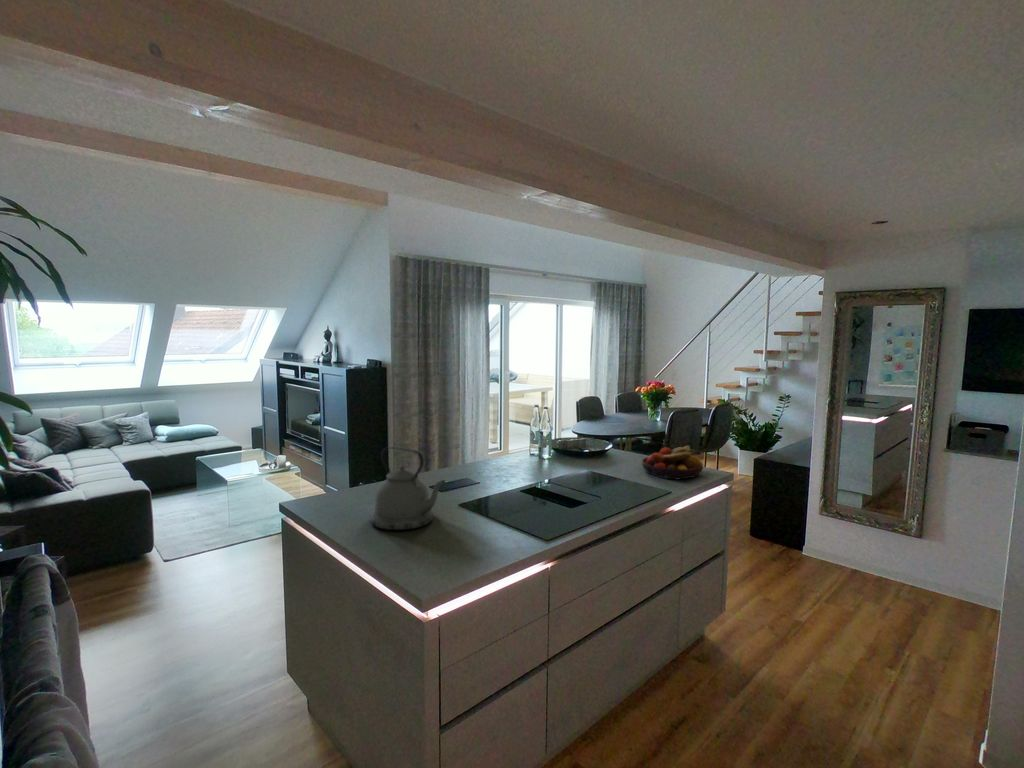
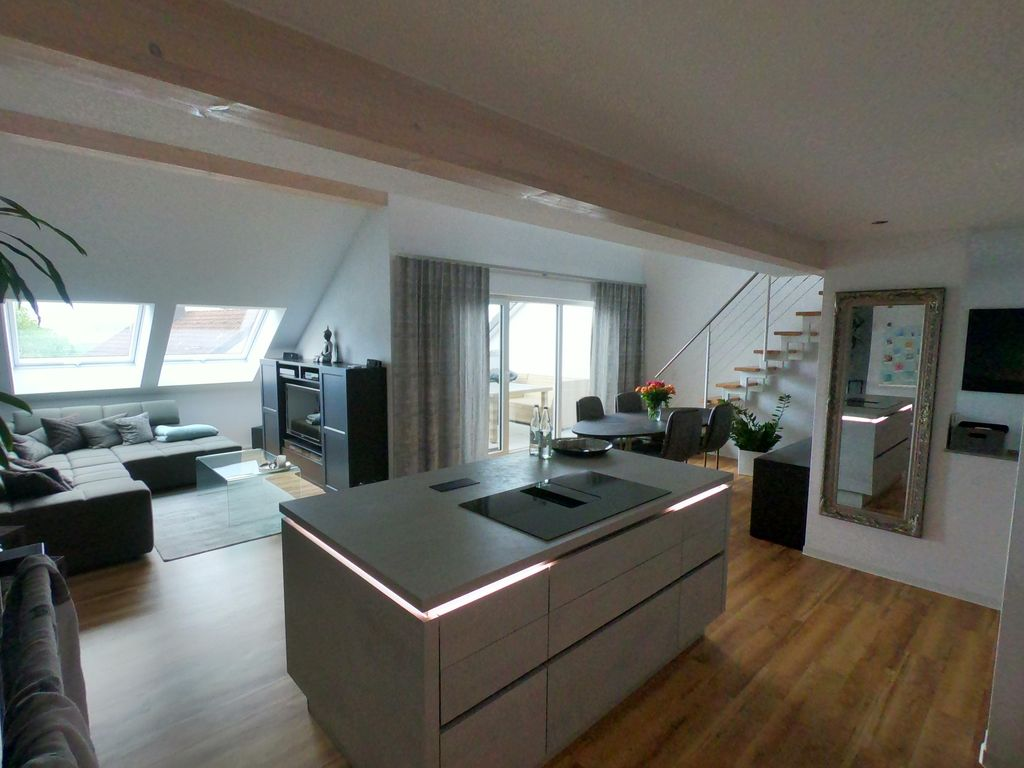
- kettle (406, 484)
- fruit bowl (672, 459)
